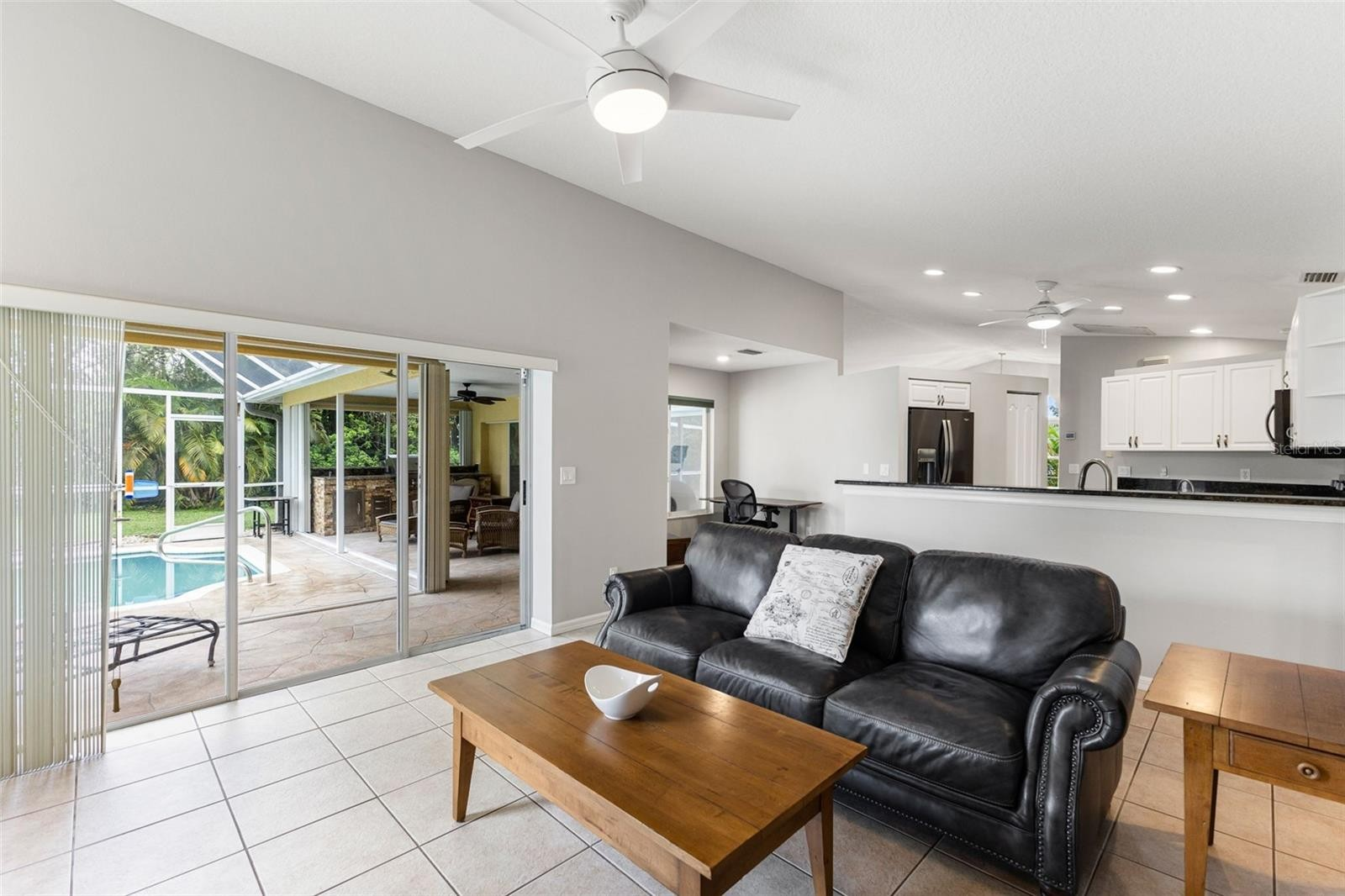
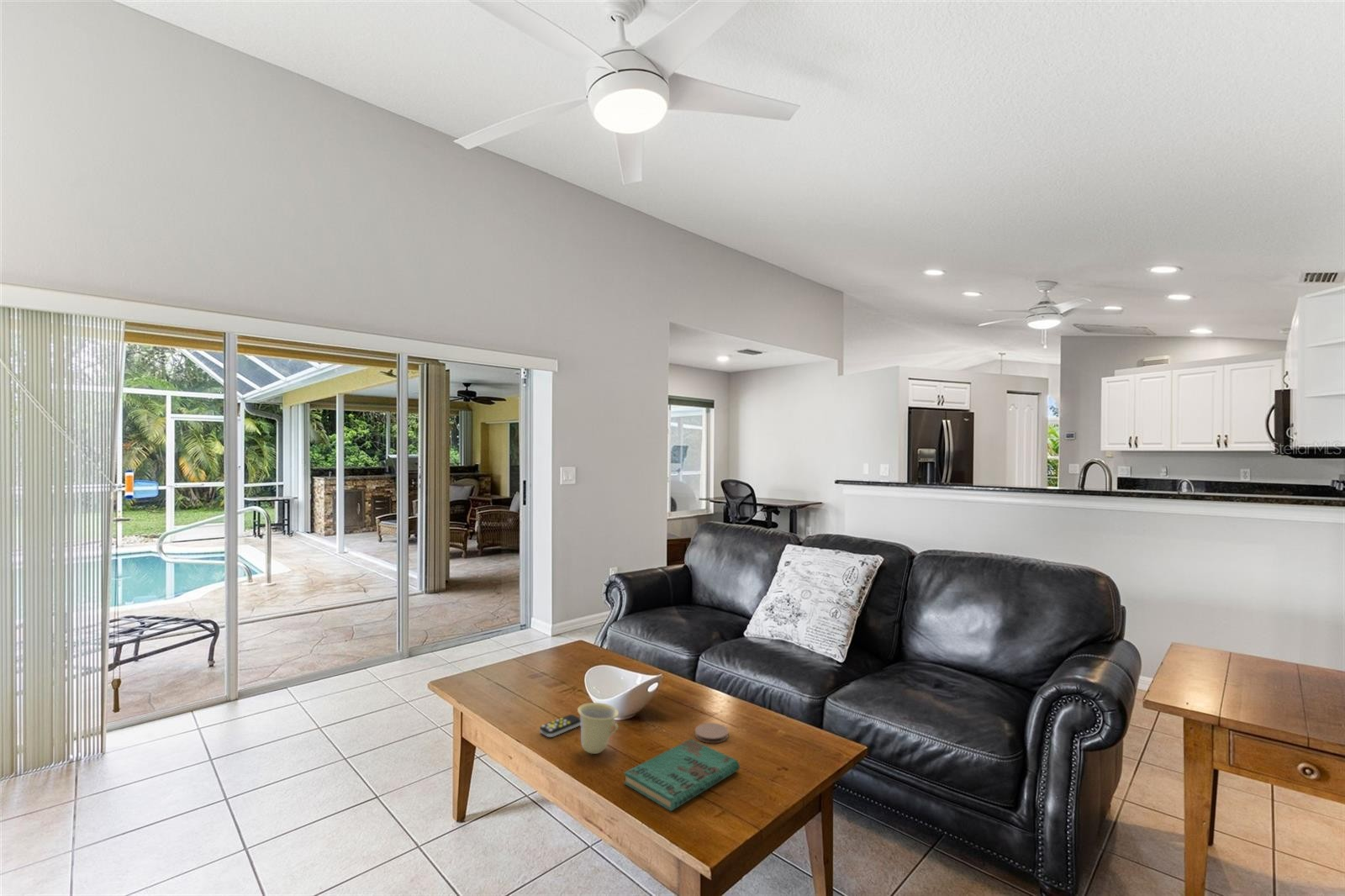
+ coaster (711, 732)
+ remote control (561, 725)
+ cup (598, 729)
+ book (683, 772)
